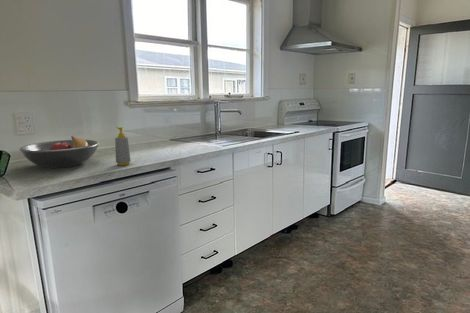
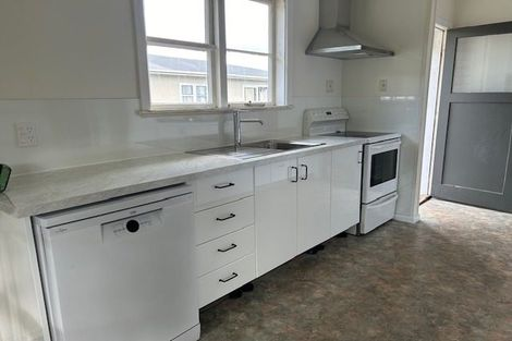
- fruit bowl (61, 152)
- soap bottle (122, 145)
